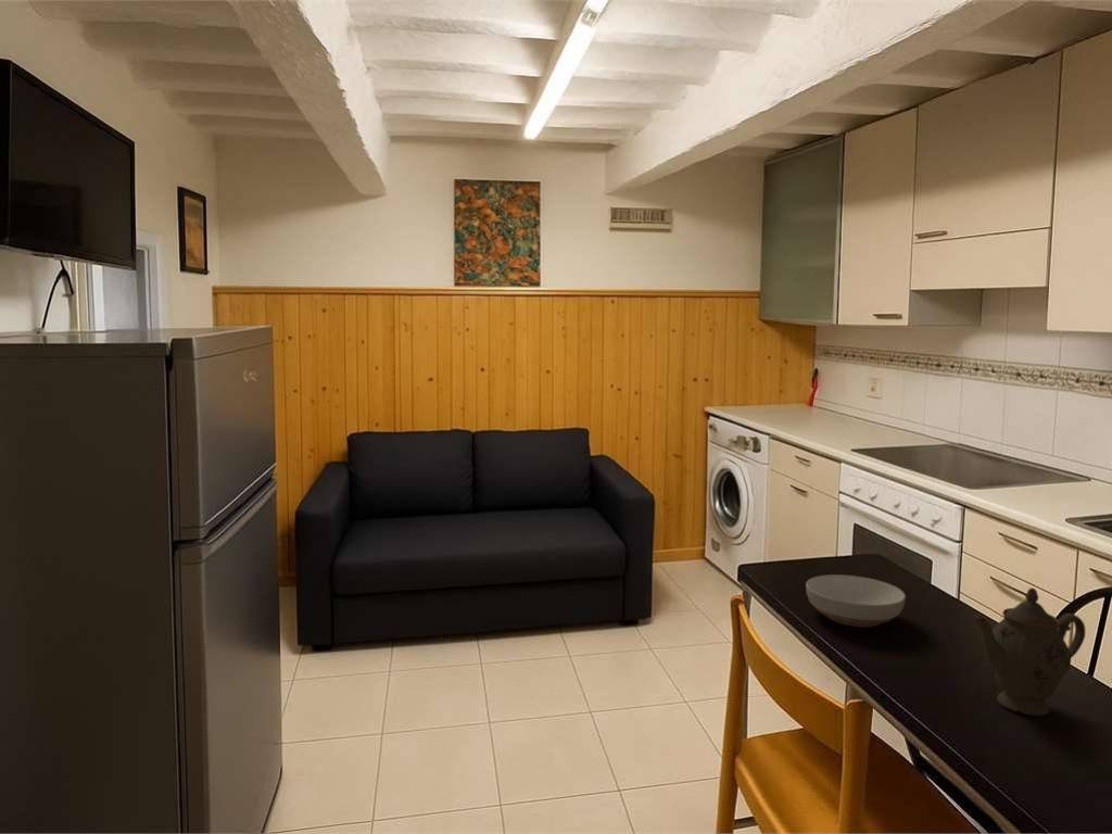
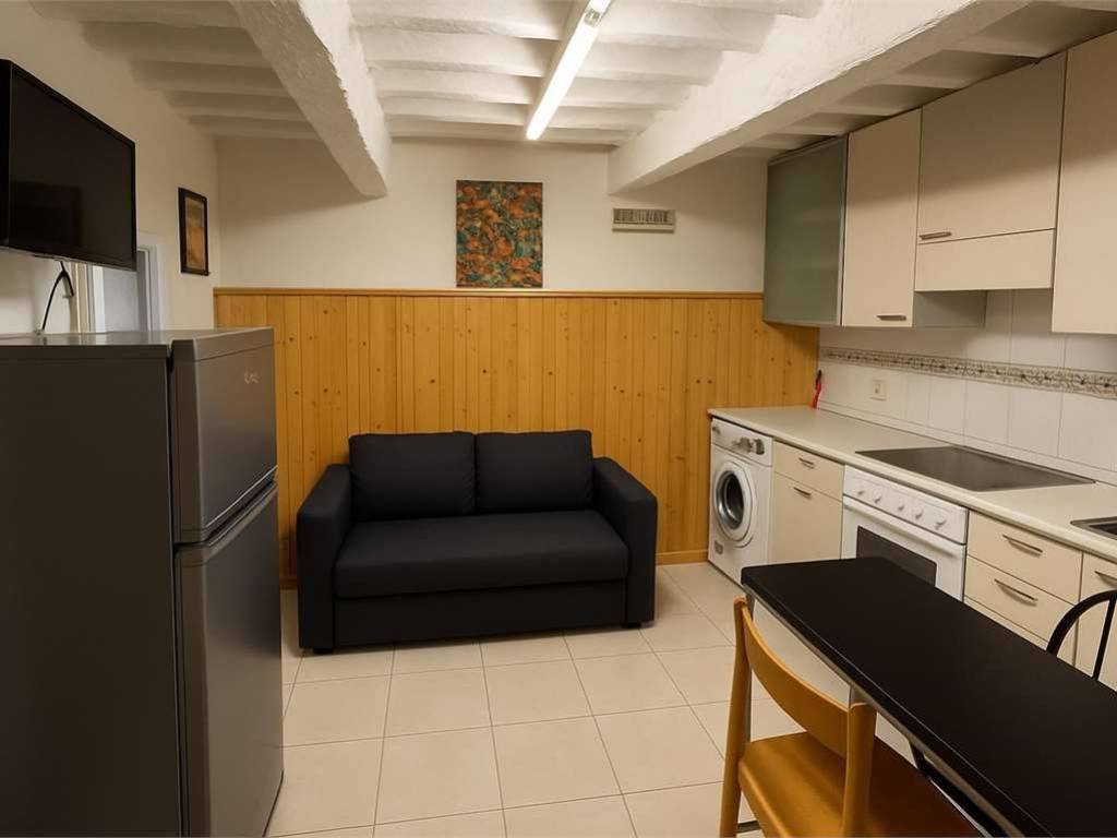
- bowl (854, 603)
- chinaware (1026, 646)
